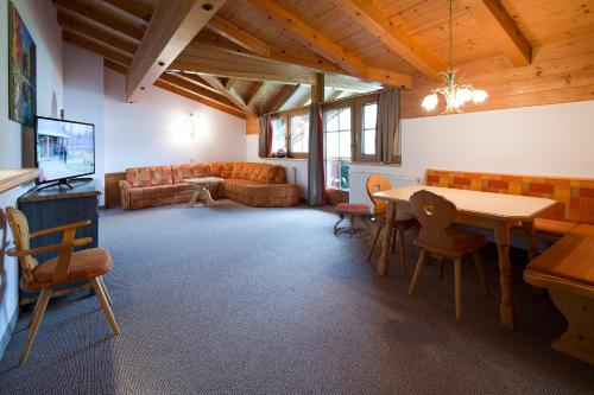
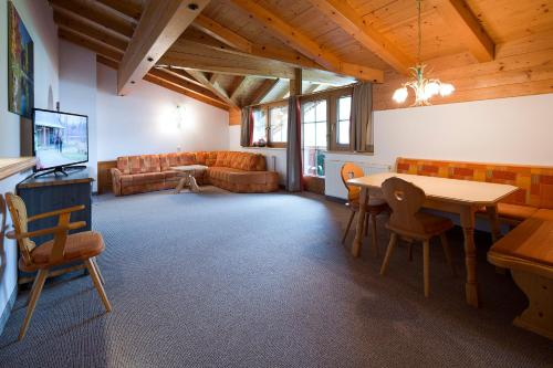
- ottoman (352, 218)
